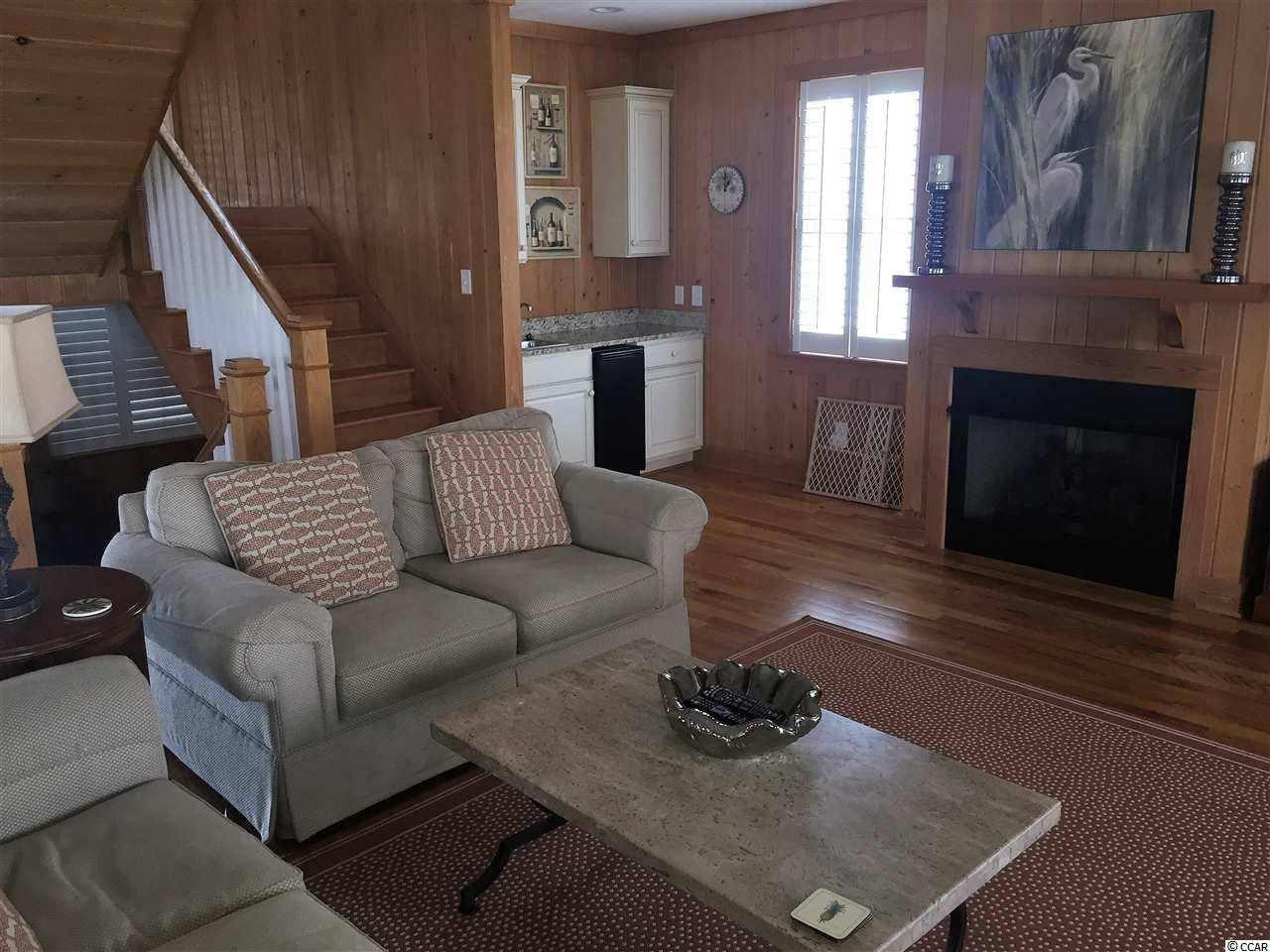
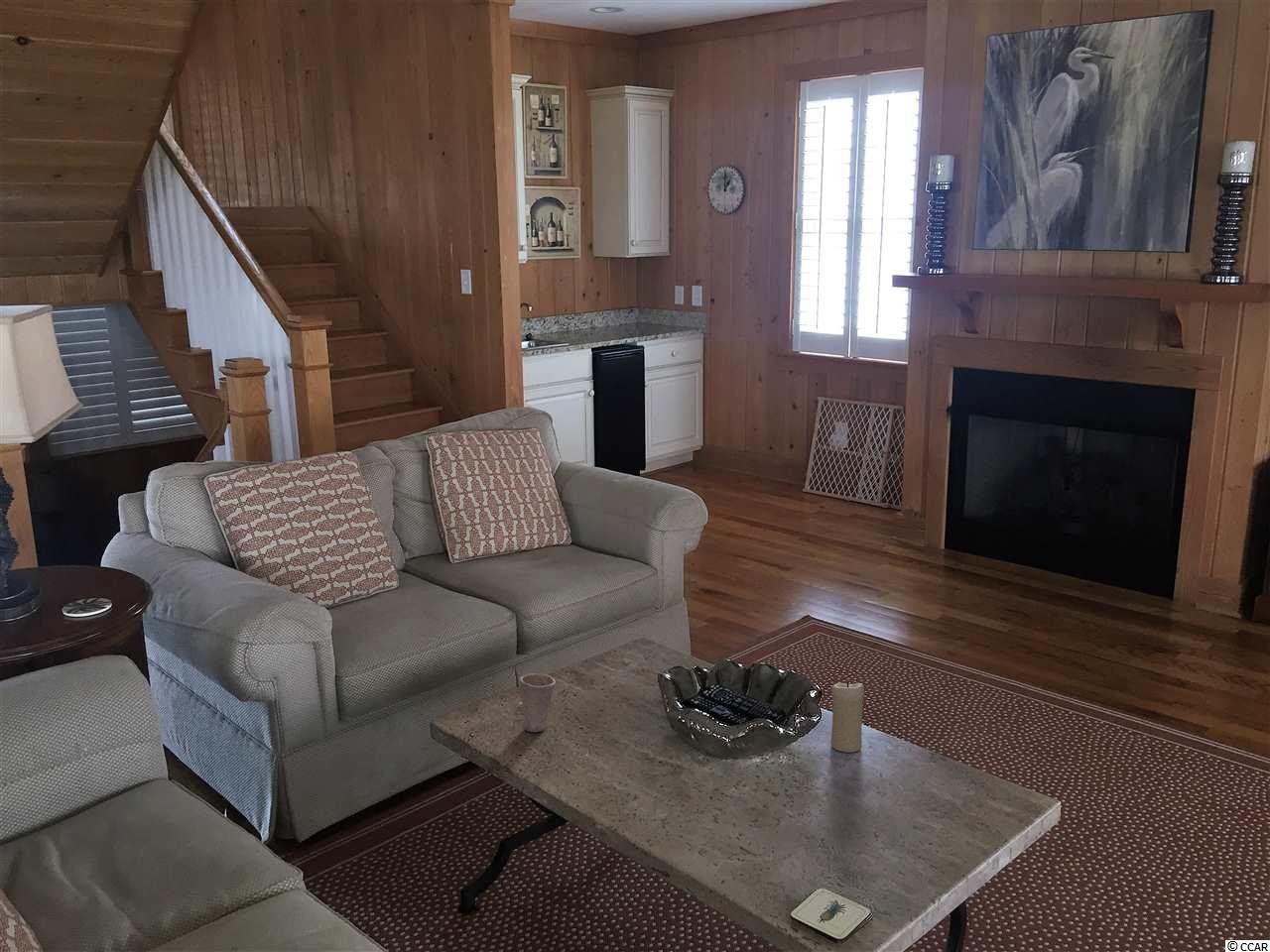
+ cup (538, 703)
+ candle (846, 712)
